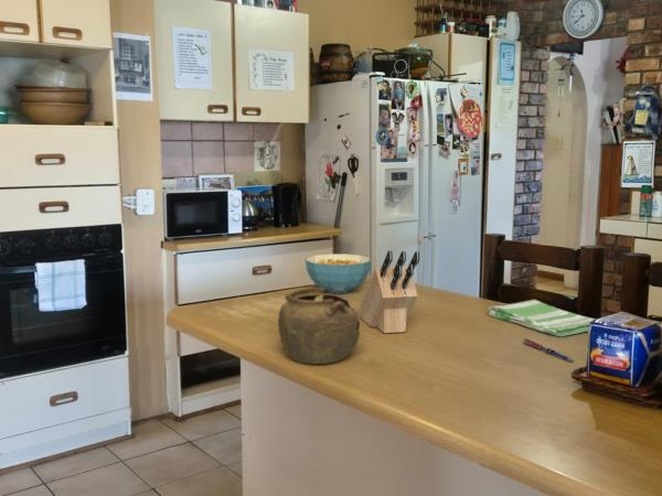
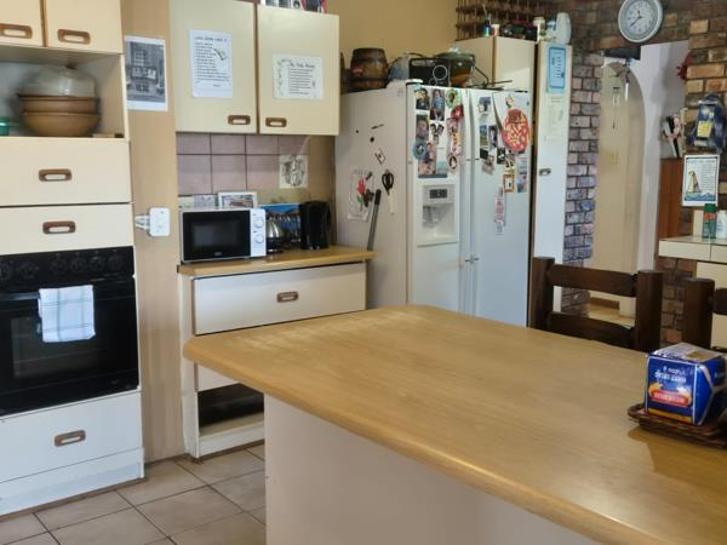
- teapot (314, 323)
- cereal bowl (338, 274)
- pen (547, 349)
- dish towel (545, 316)
- knife block (388, 285)
